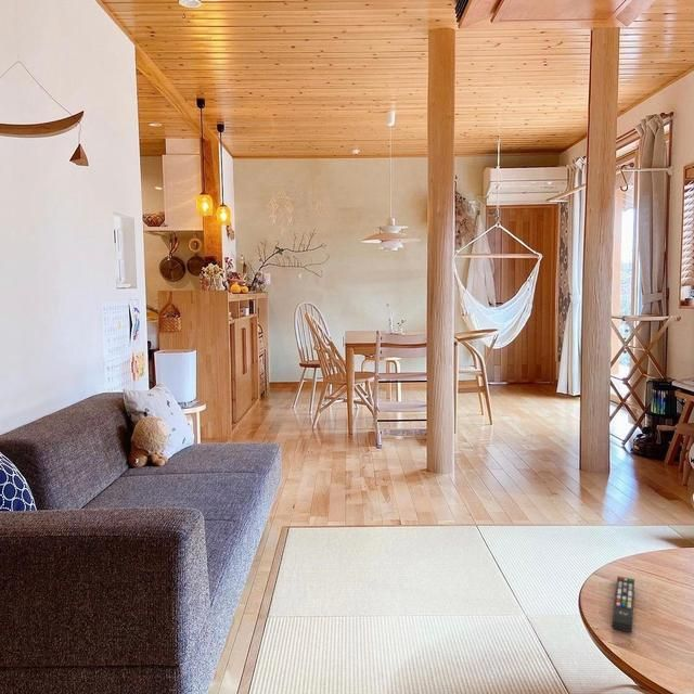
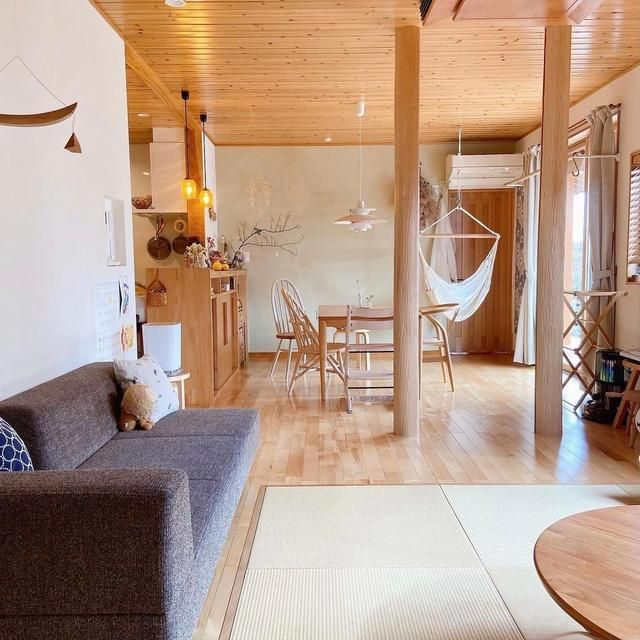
- remote control (624, 601)
